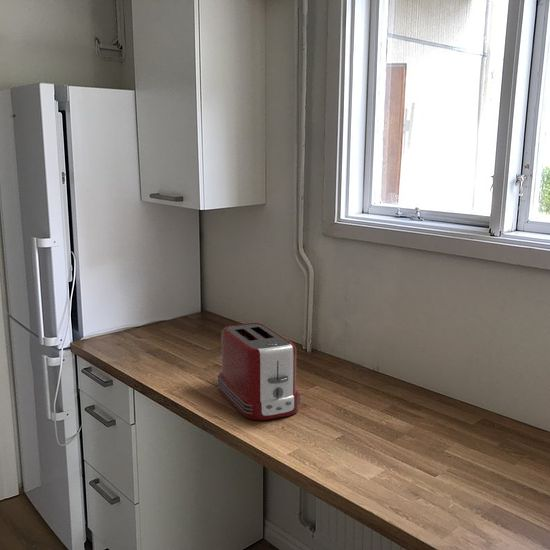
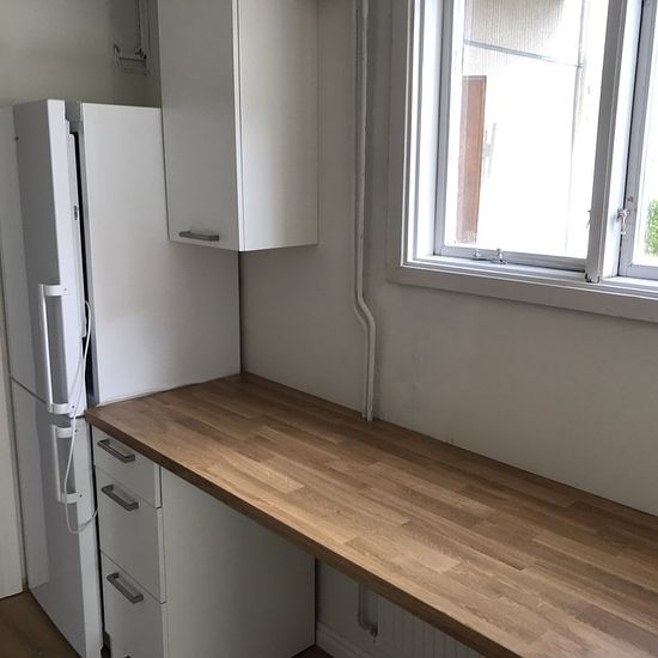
- toaster (257, 367)
